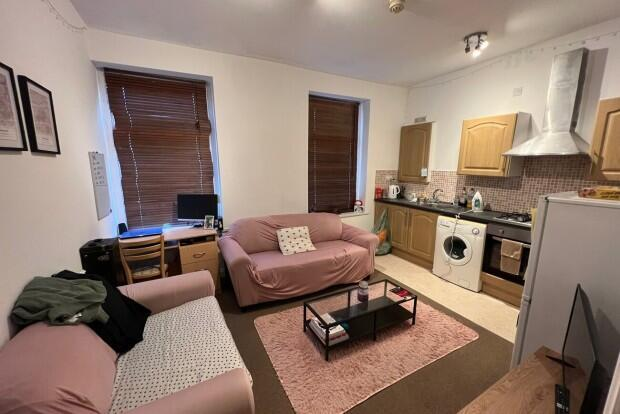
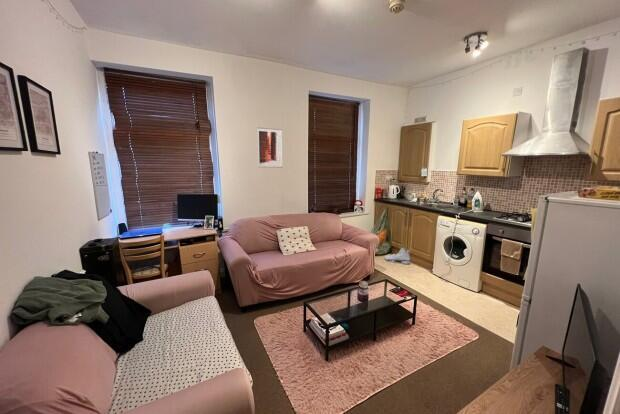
+ sneaker (397, 254)
+ wall art (270, 148)
